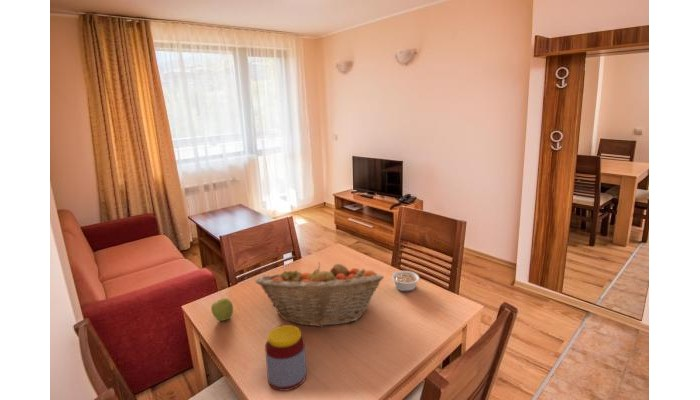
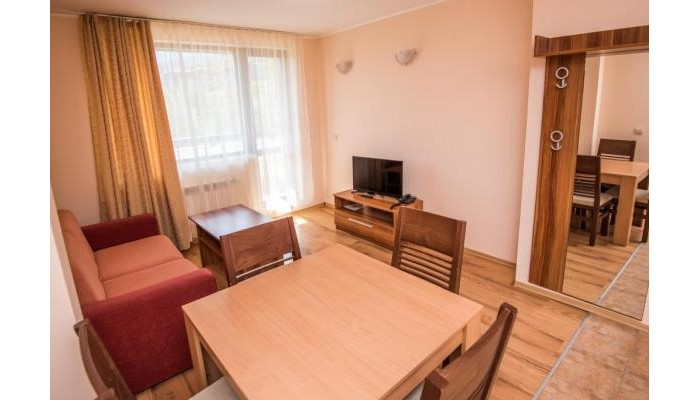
- jar (285, 355)
- fruit basket (320, 287)
- legume (405, 281)
- apple (222, 308)
